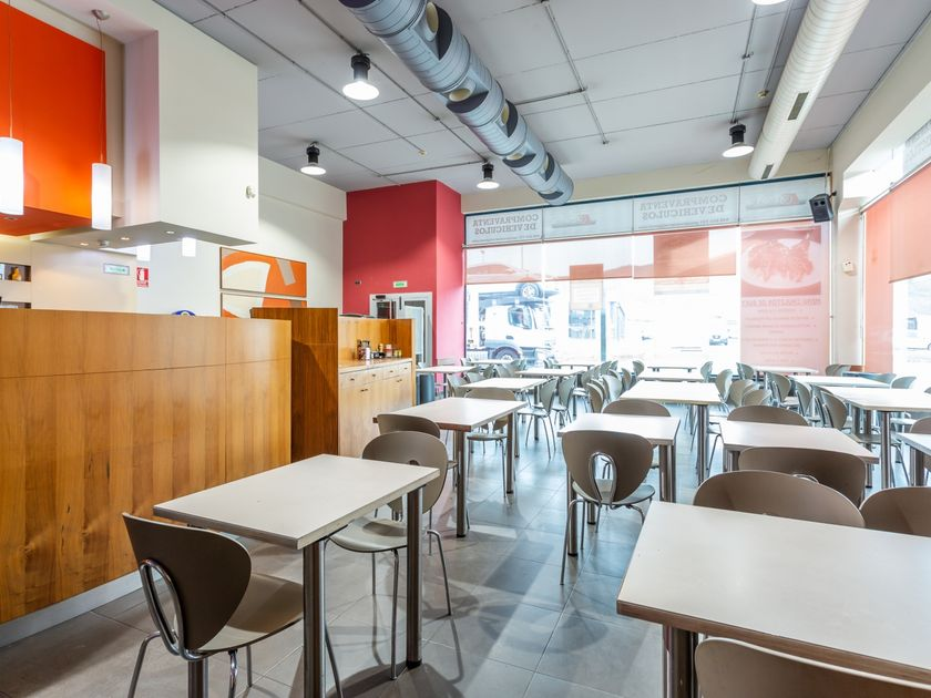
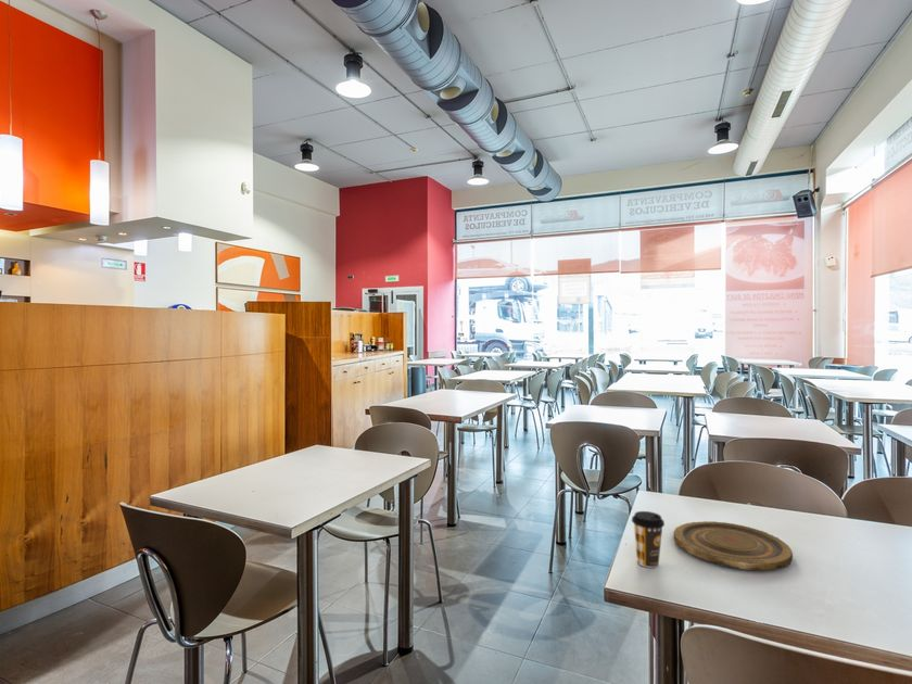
+ plate (730, 543)
+ coffee cup (647, 539)
